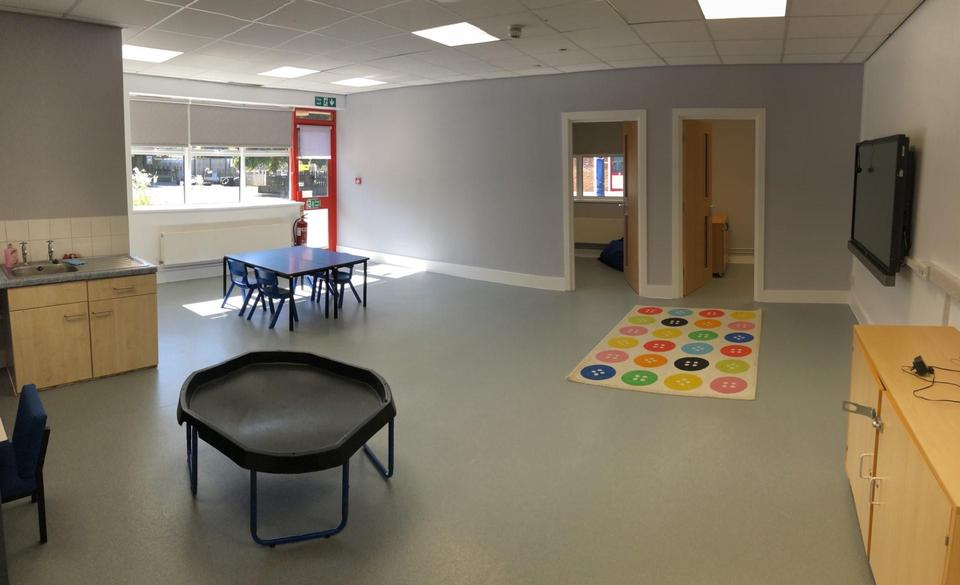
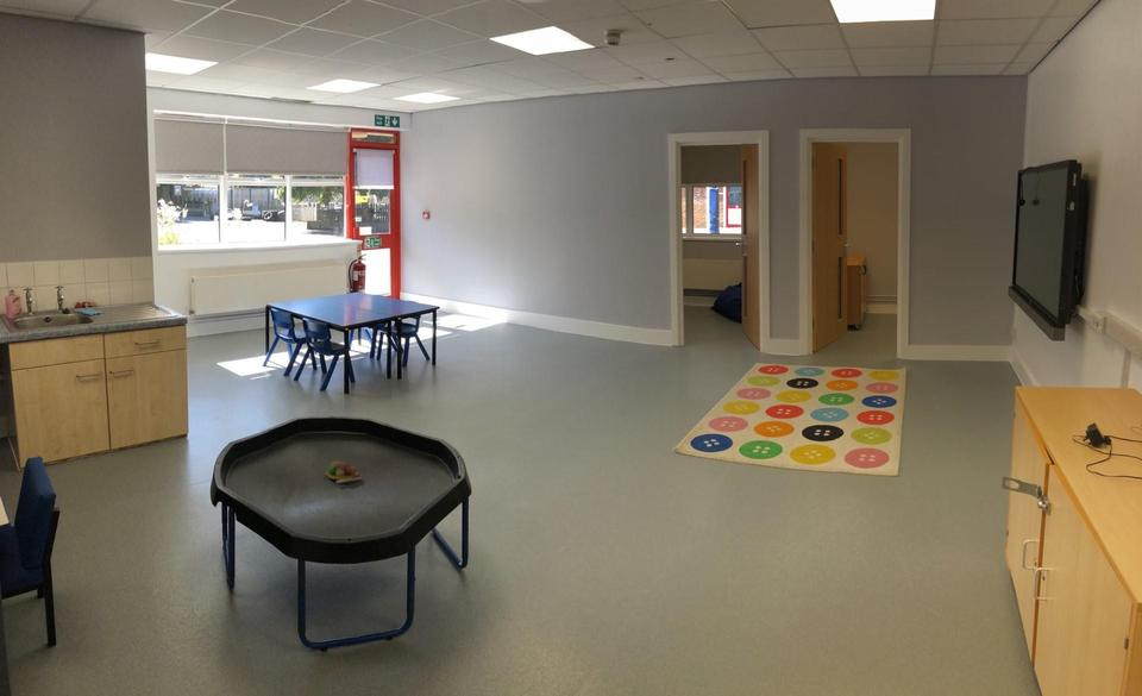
+ toy food set (343, 468)
